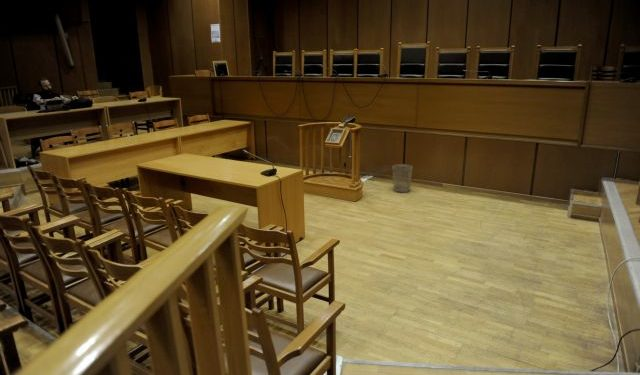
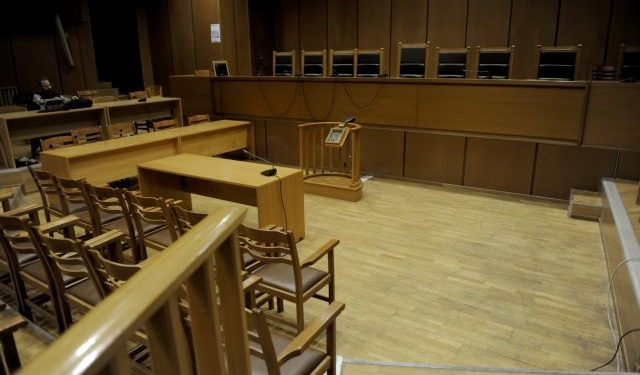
- wastebasket (402, 178)
